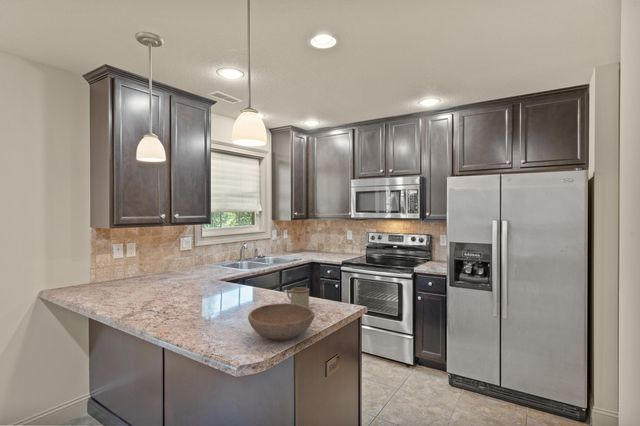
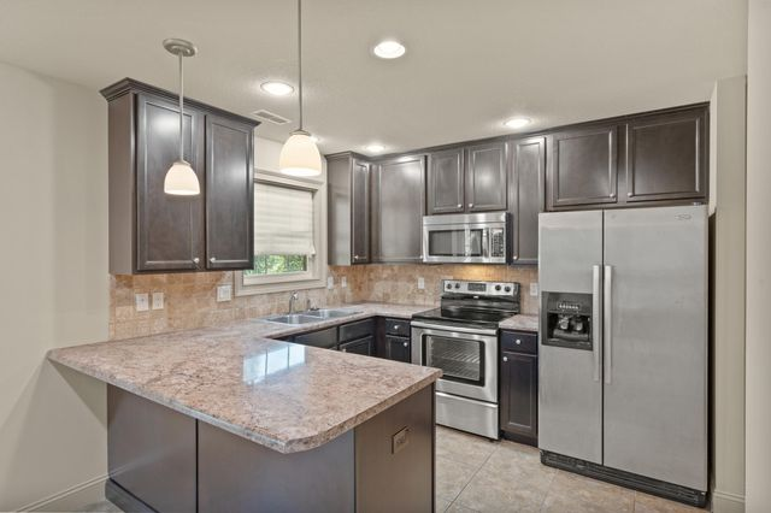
- mug (297, 297)
- bowl (281, 323)
